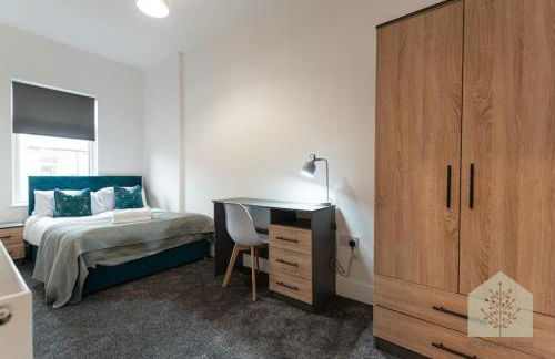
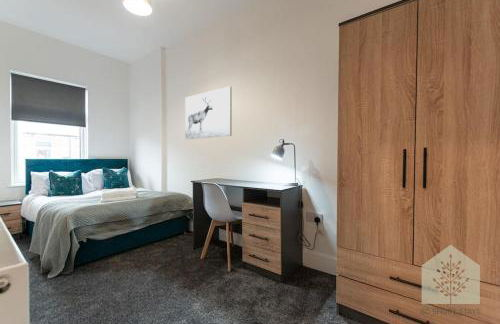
+ wall art (206, 115)
